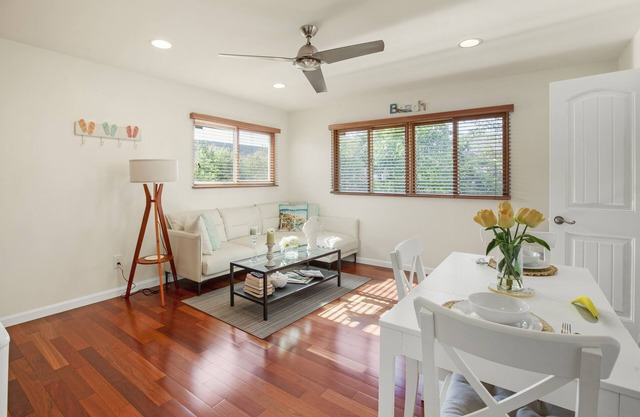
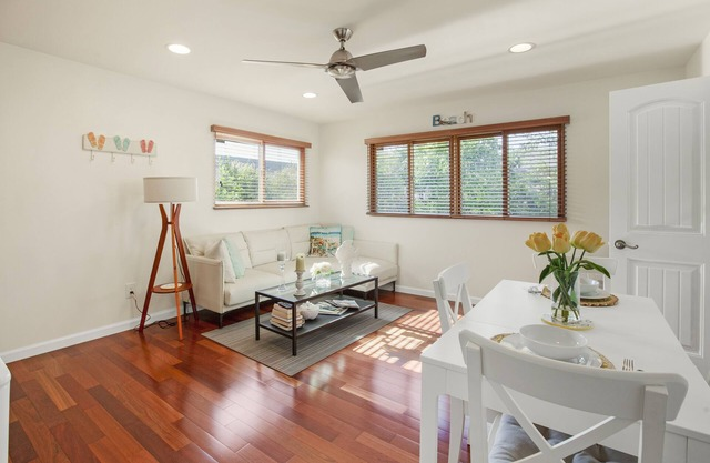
- banana (585, 305)
